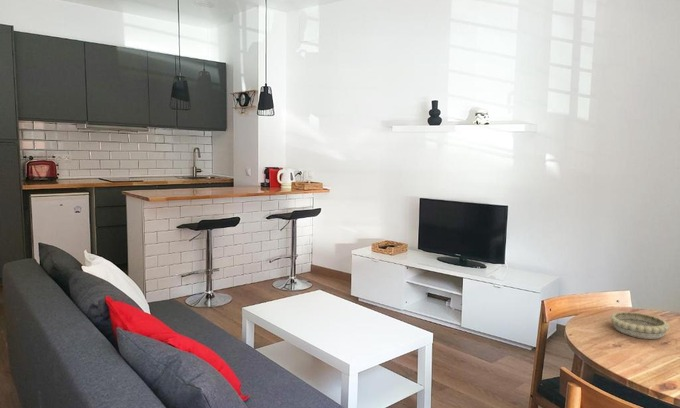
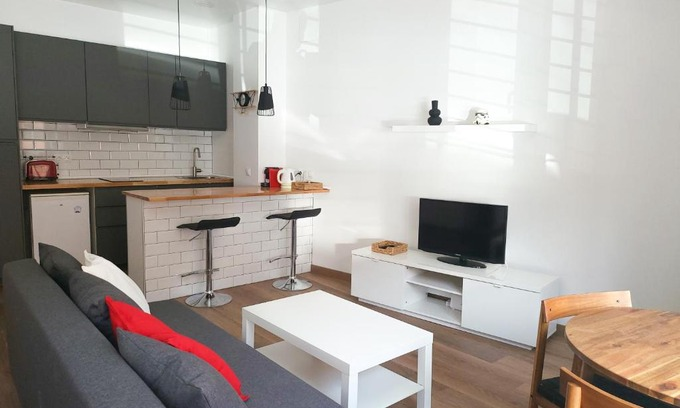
- decorative bowl (639, 325)
